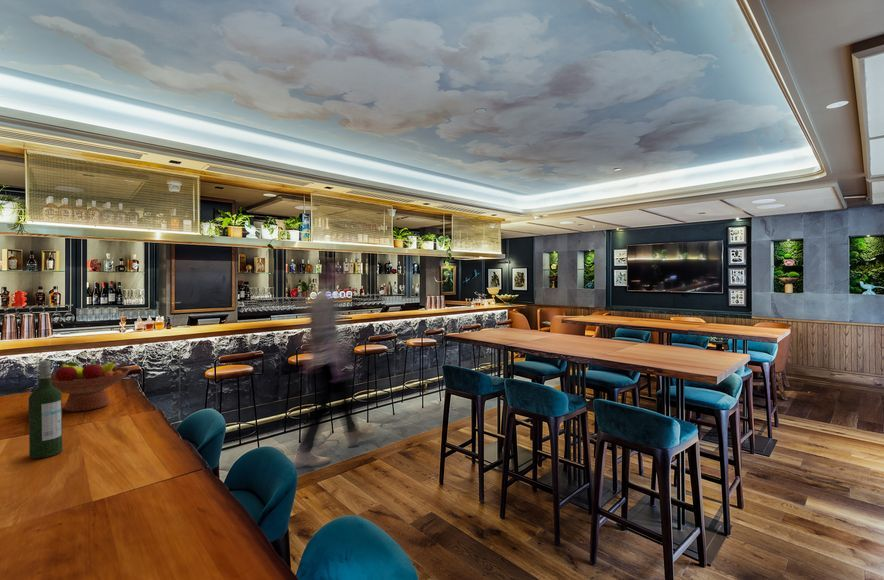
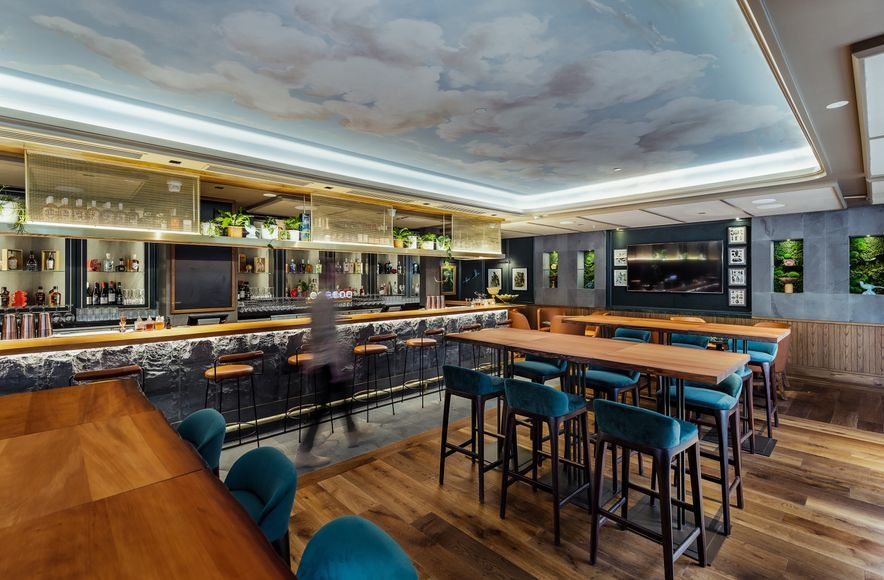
- fruit bowl (87, 383)
- wine bottle (45, 407)
